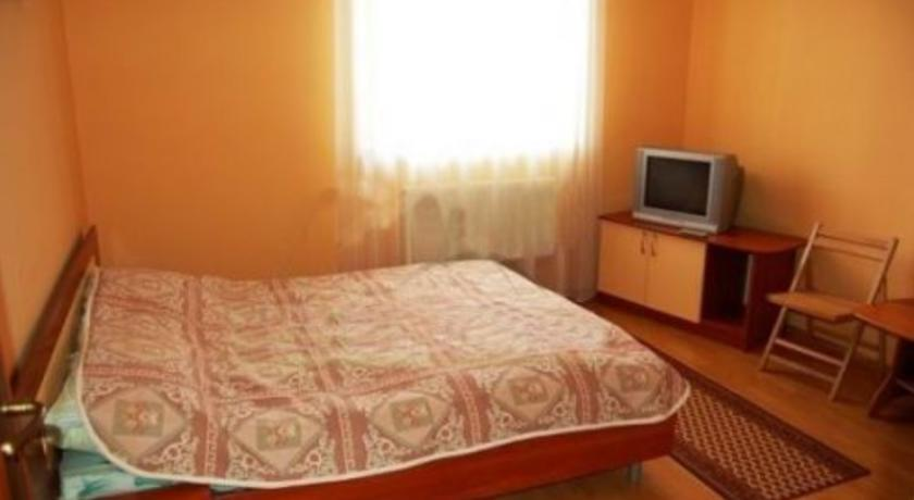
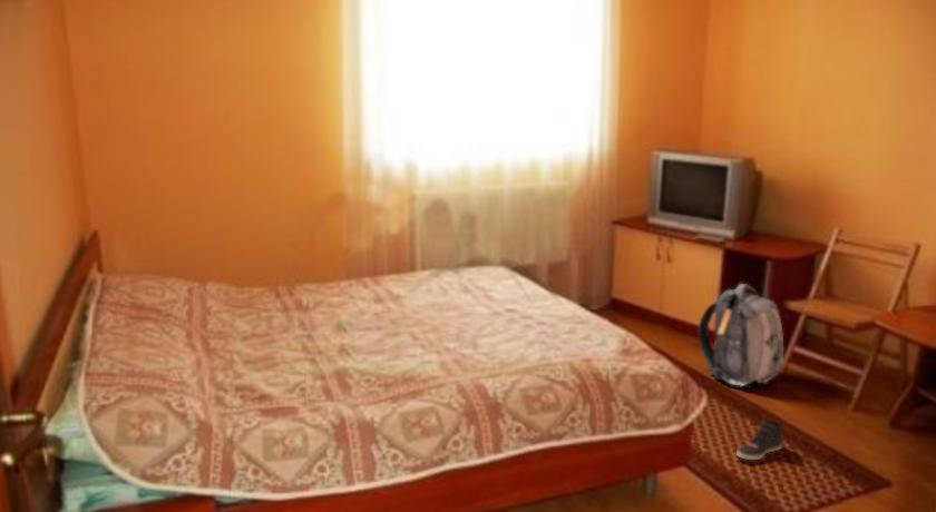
+ backpack (742, 331)
+ sneaker (759, 437)
